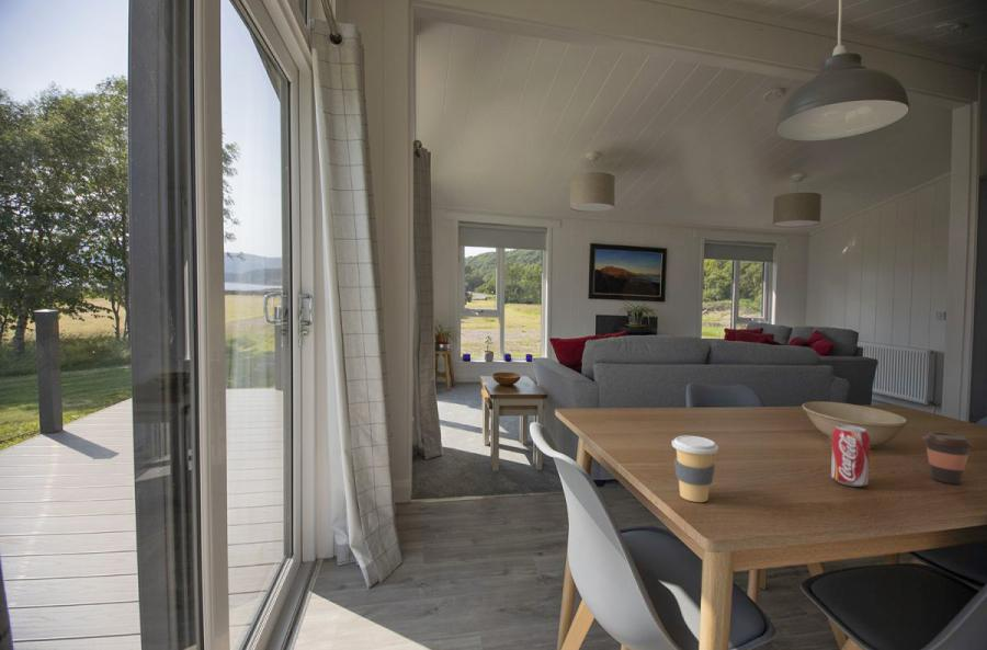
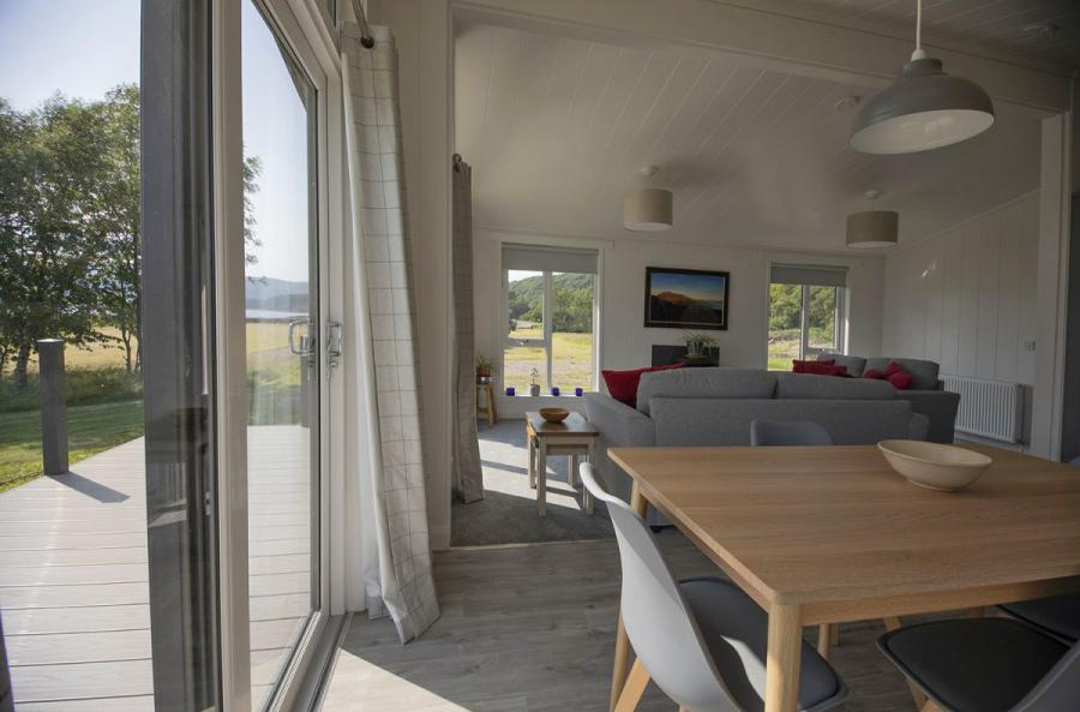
- coffee cup (946, 457)
- beverage can (850, 455)
- coffee cup (693, 468)
